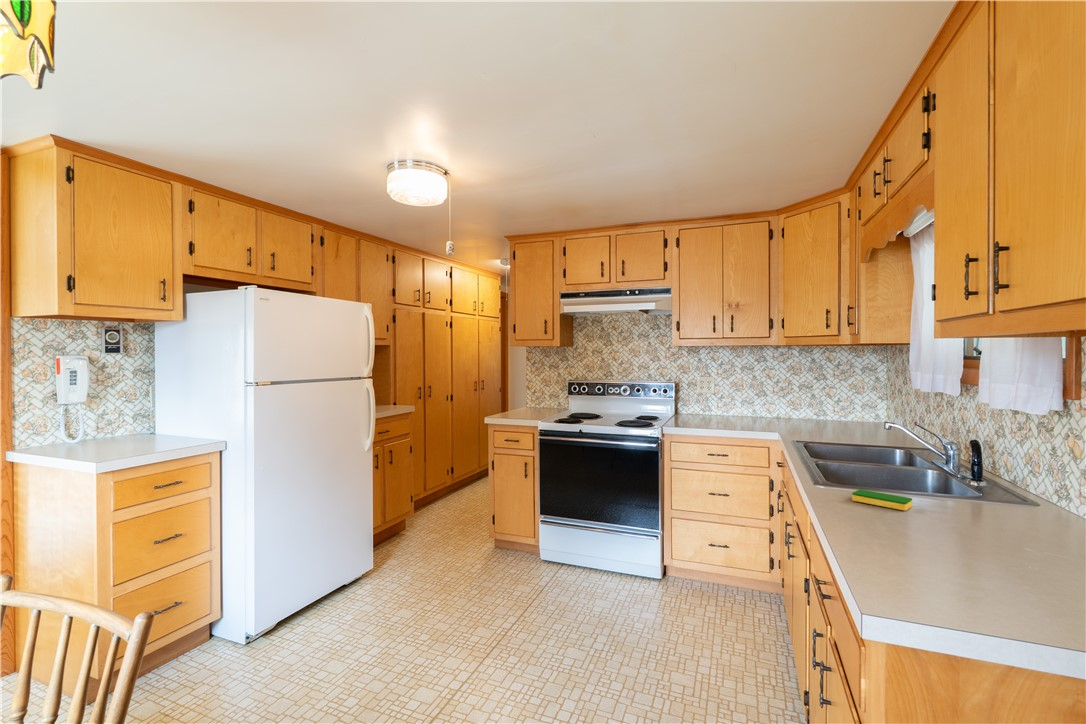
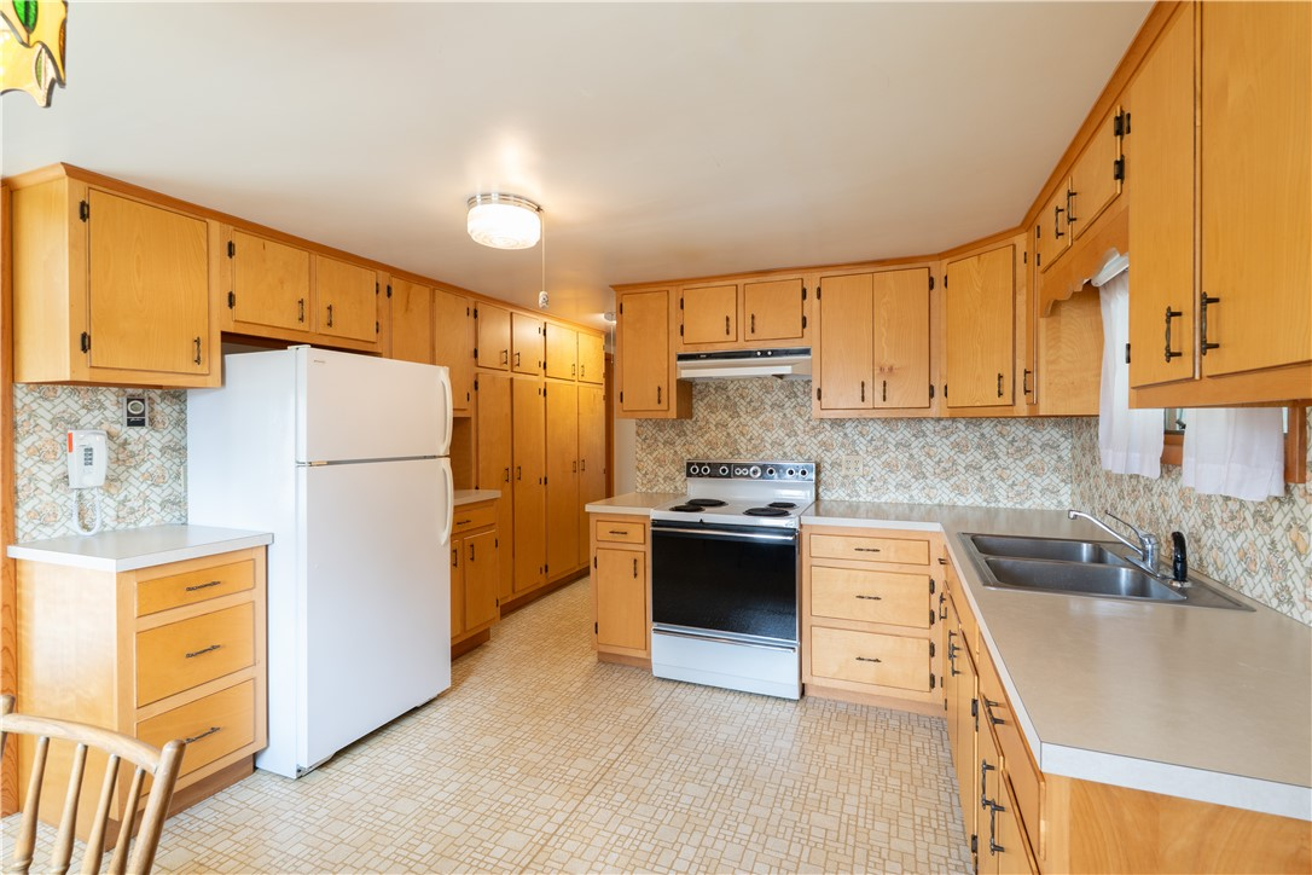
- dish sponge (881, 499)
